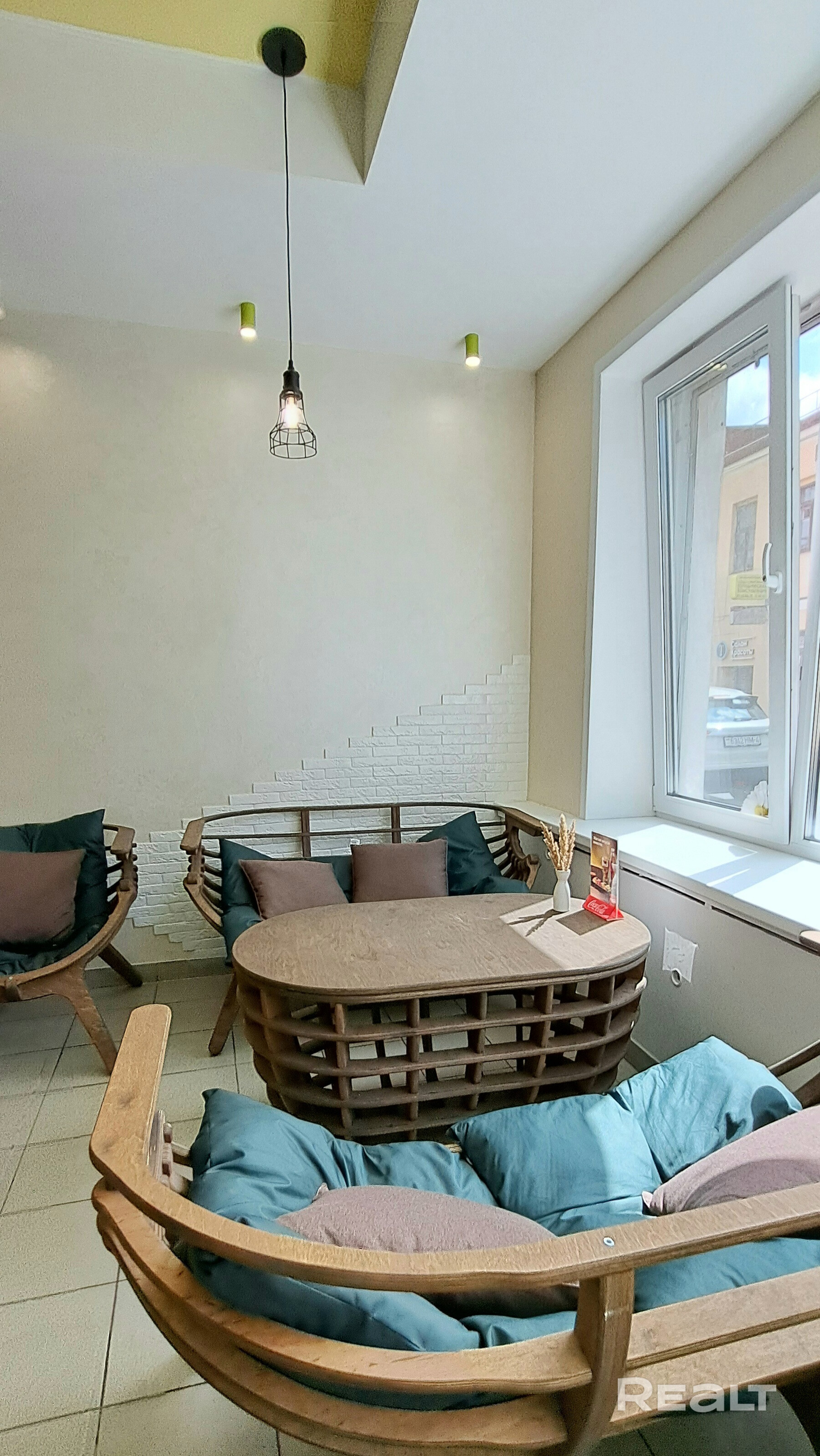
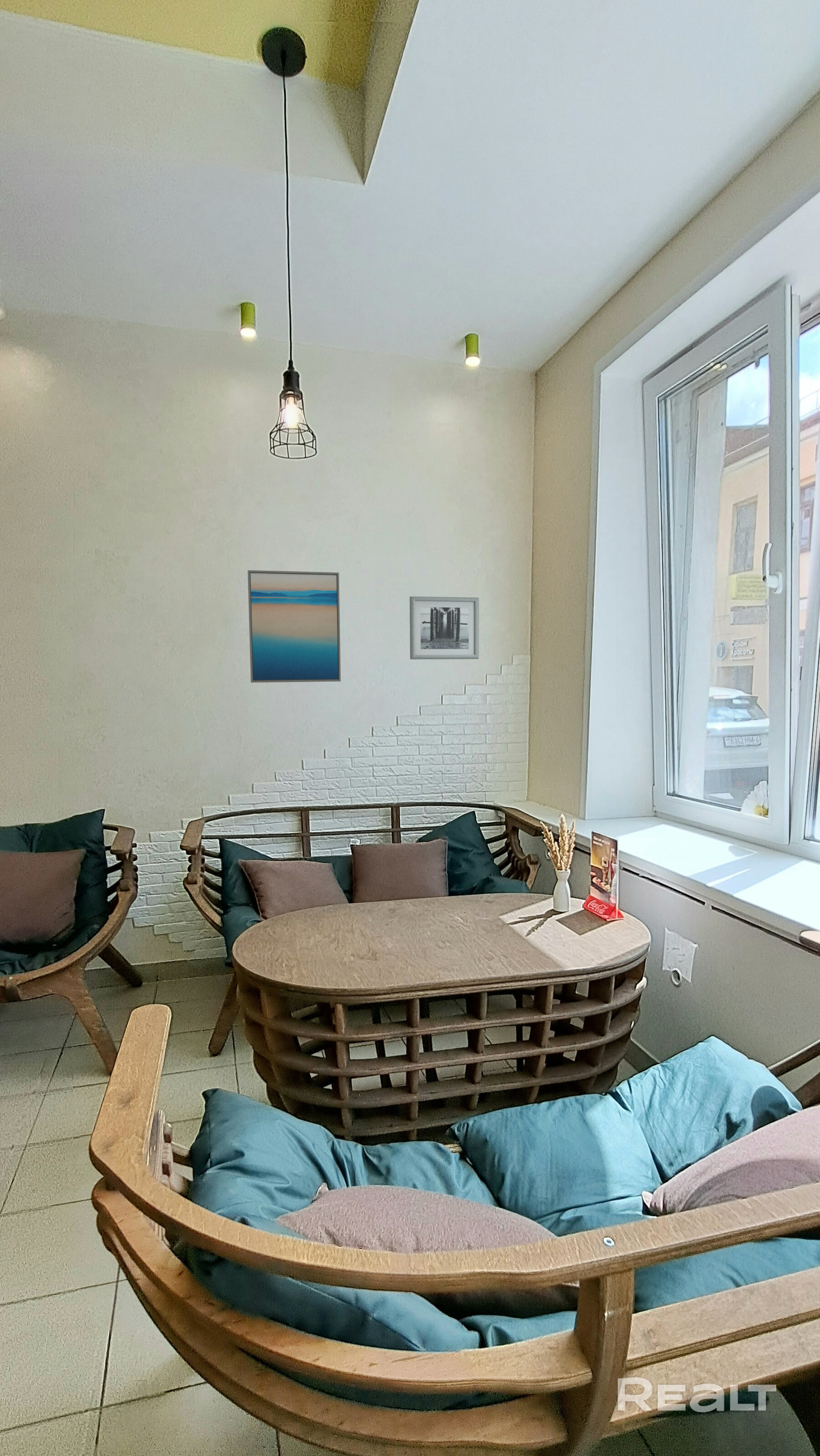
+ wall art (445, 628)
+ wall art (295, 627)
